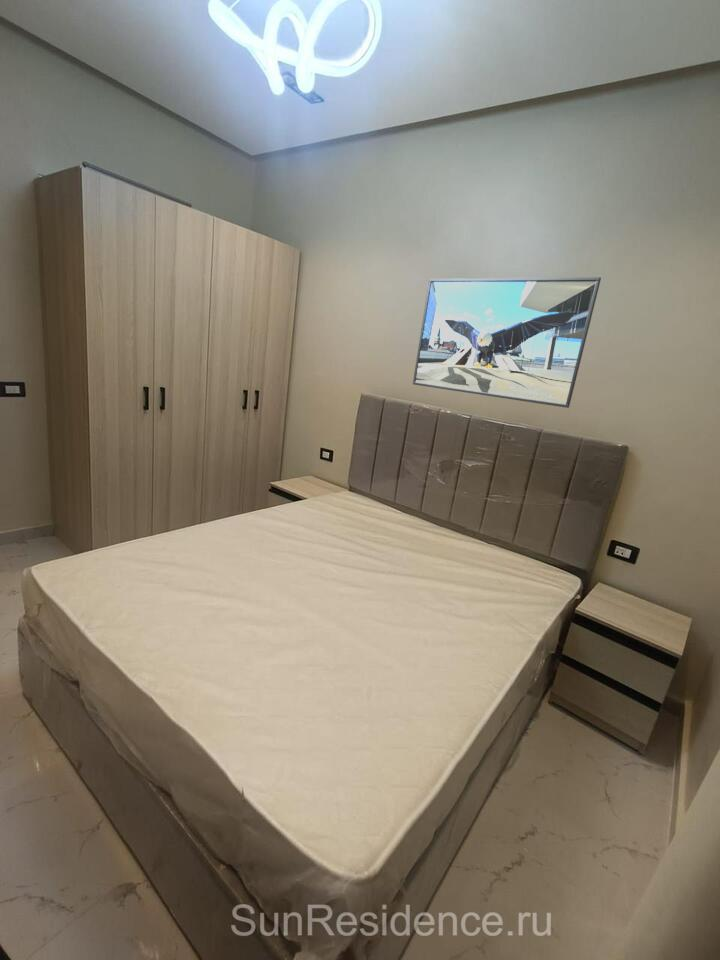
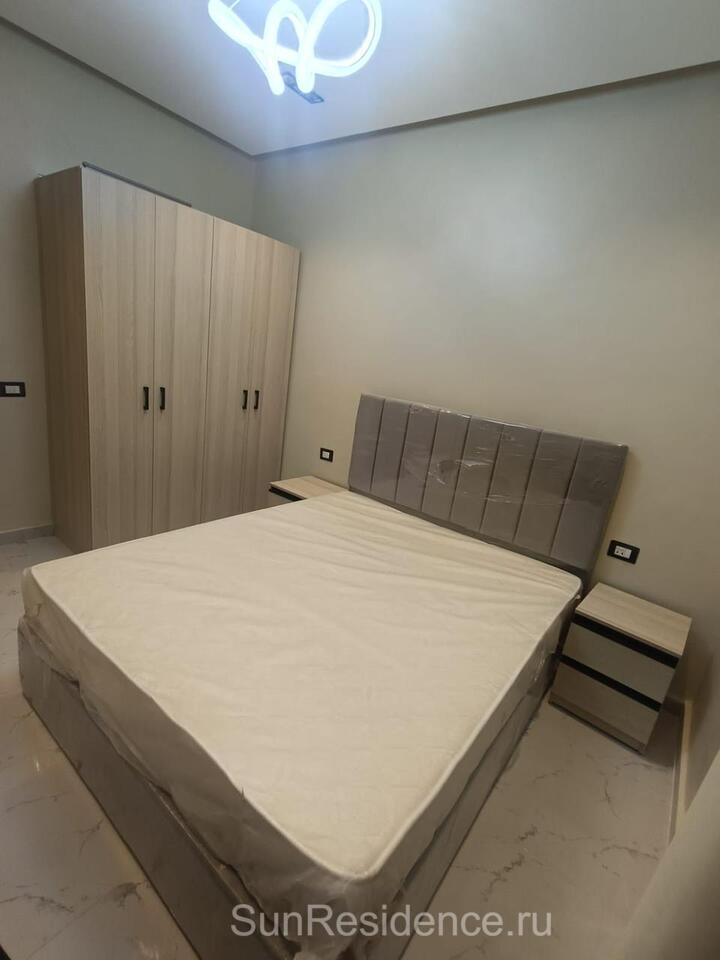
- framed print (493, 338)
